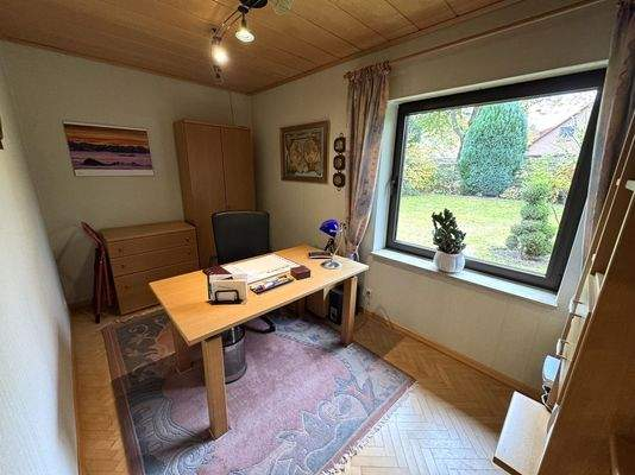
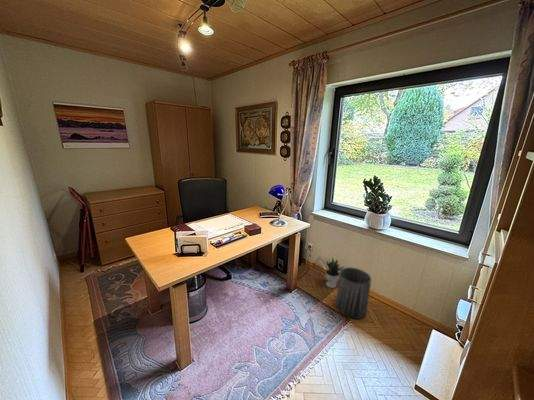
+ potted plant (331, 271)
+ trash can (352, 291)
